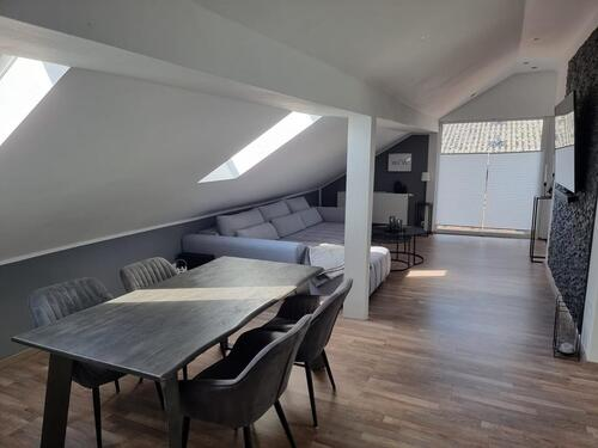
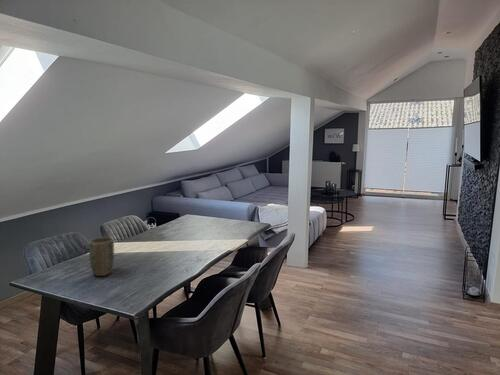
+ plant pot (101, 256)
